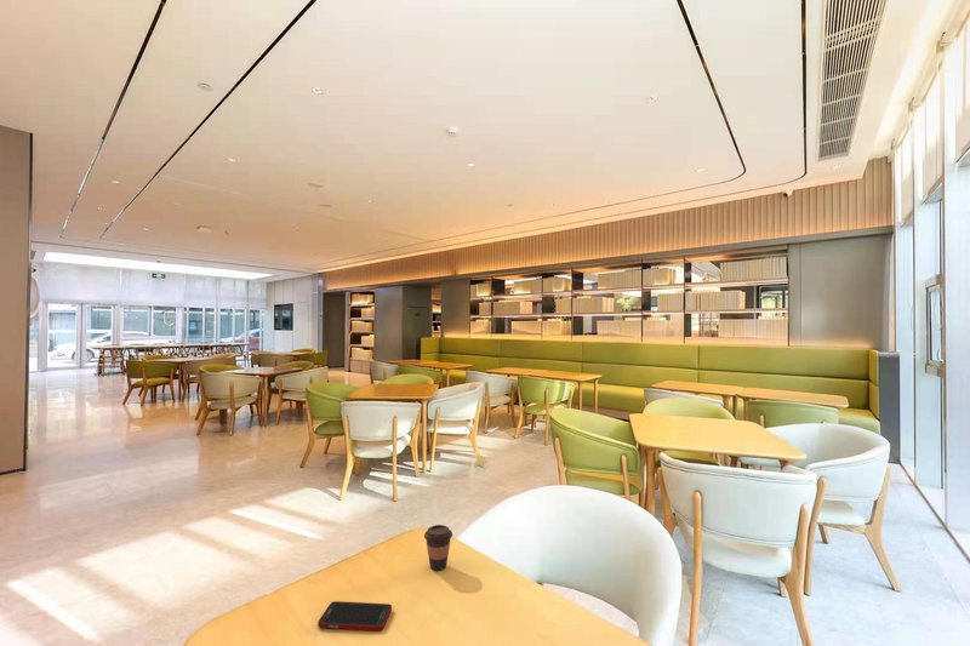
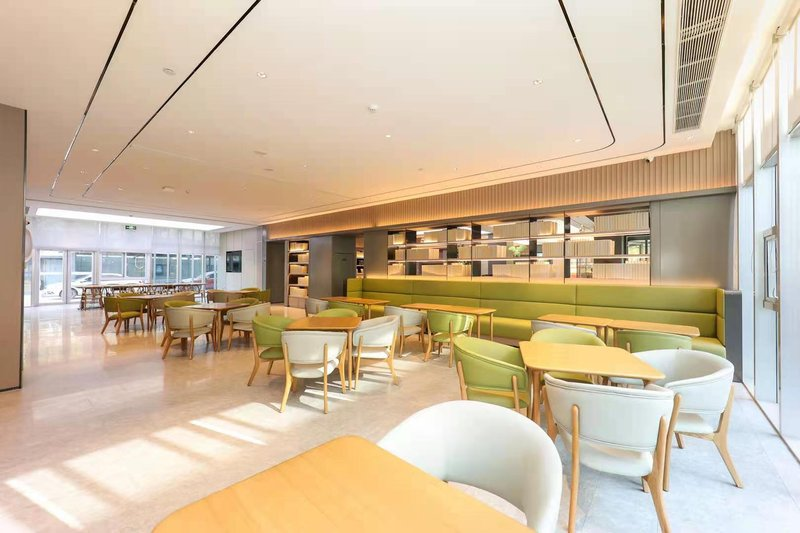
- cell phone (355, 616)
- coffee cup (438, 548)
